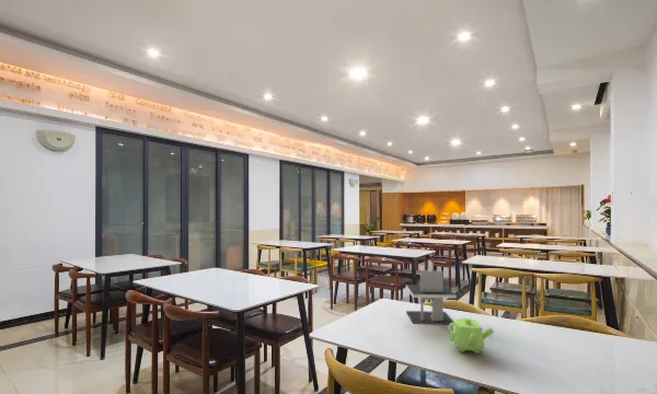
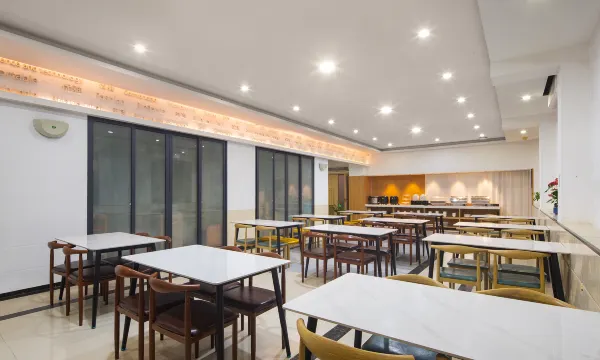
- napkin holder (429, 289)
- teapot (471, 334)
